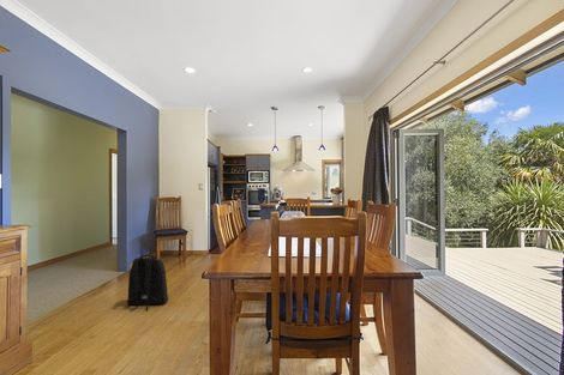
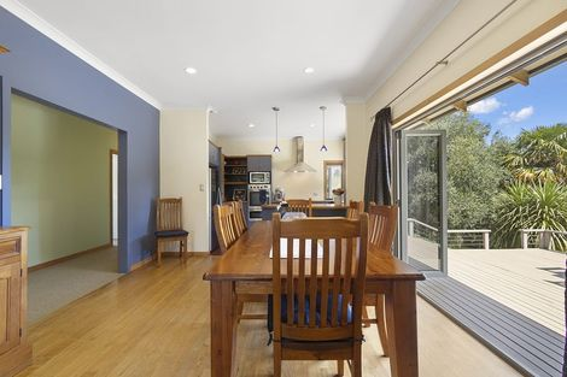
- backpack (146, 279)
